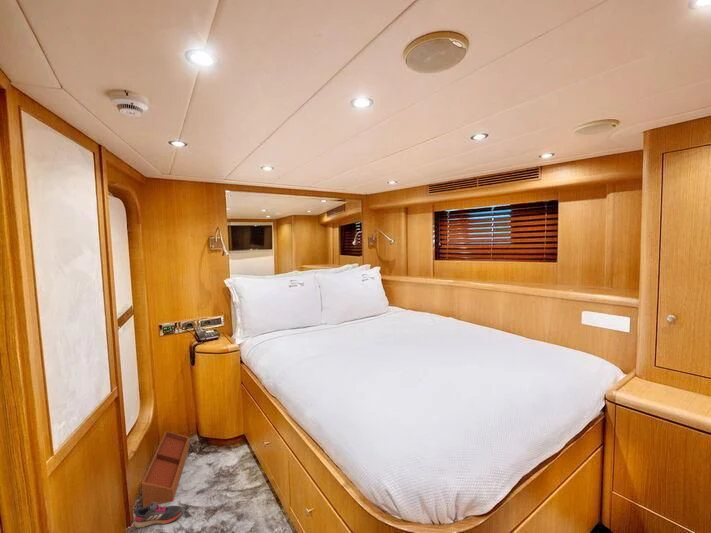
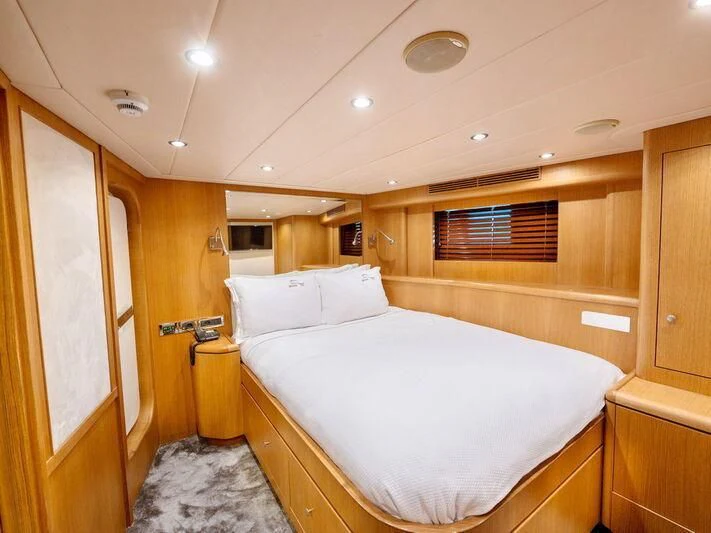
- shoe (158, 511)
- storage bin (168, 462)
